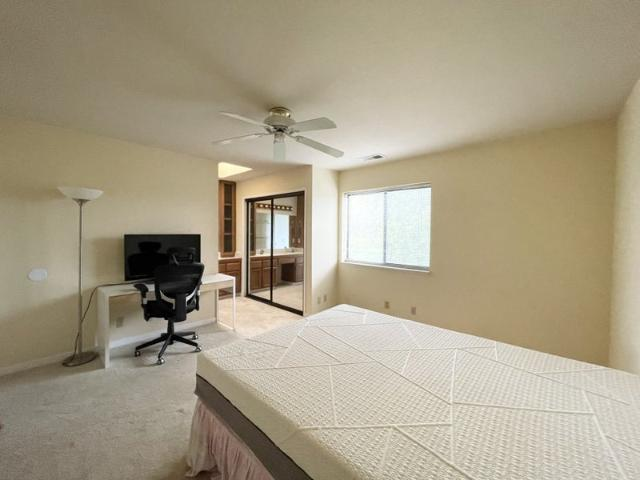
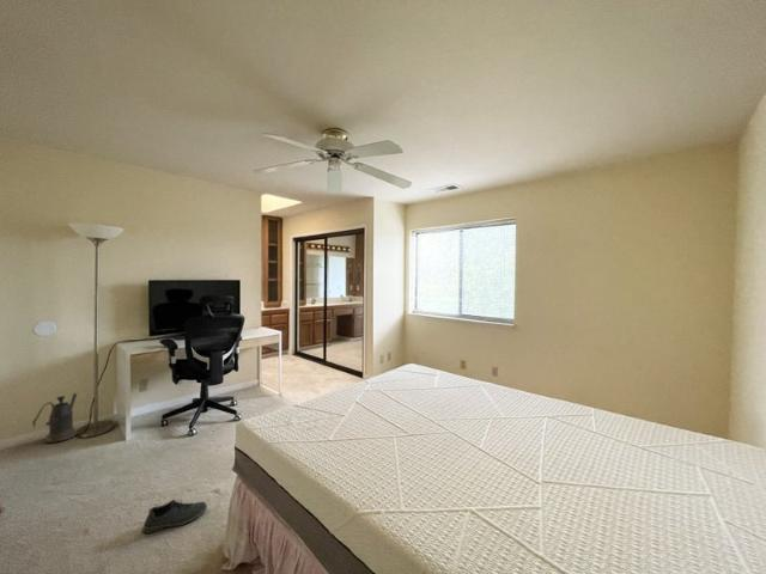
+ shoe (176, 511)
+ watering can (56, 419)
